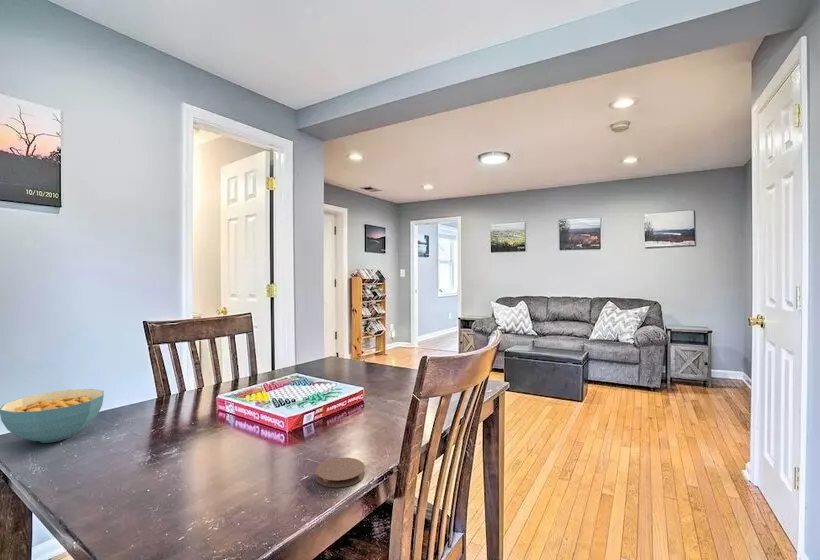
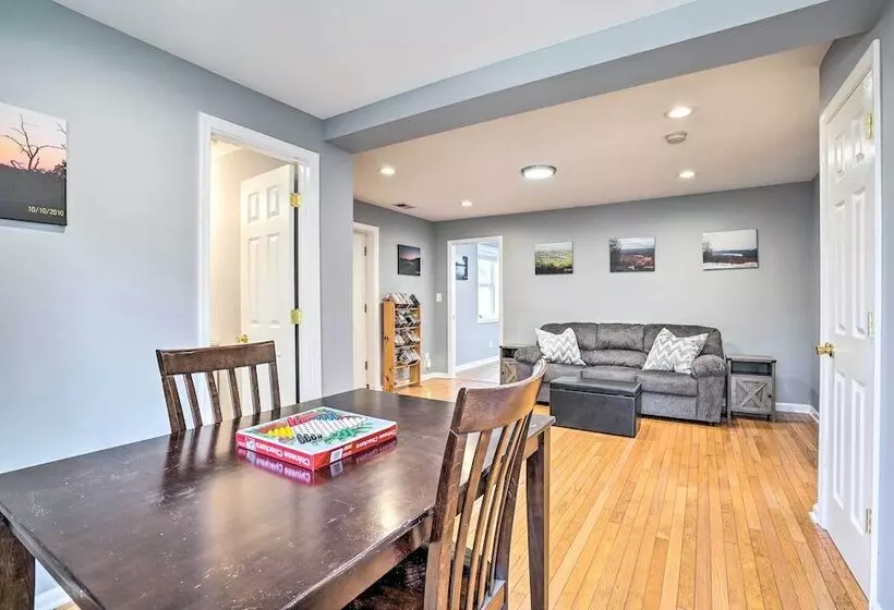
- coaster (340, 471)
- cereal bowl (55, 418)
